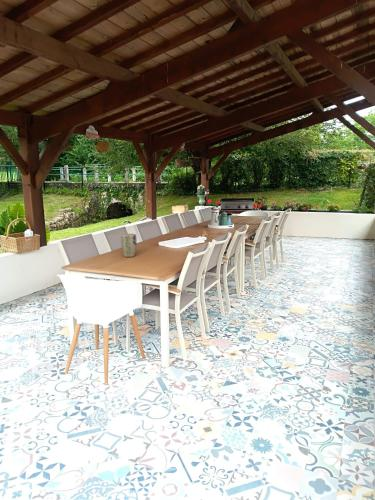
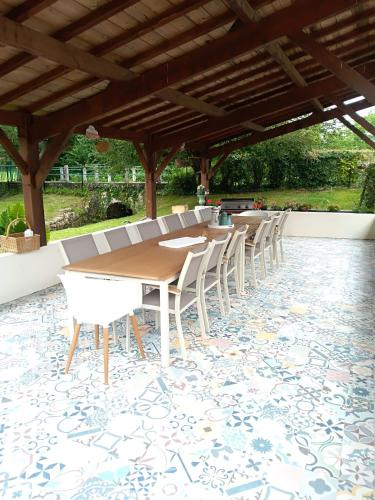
- plant pot (129, 245)
